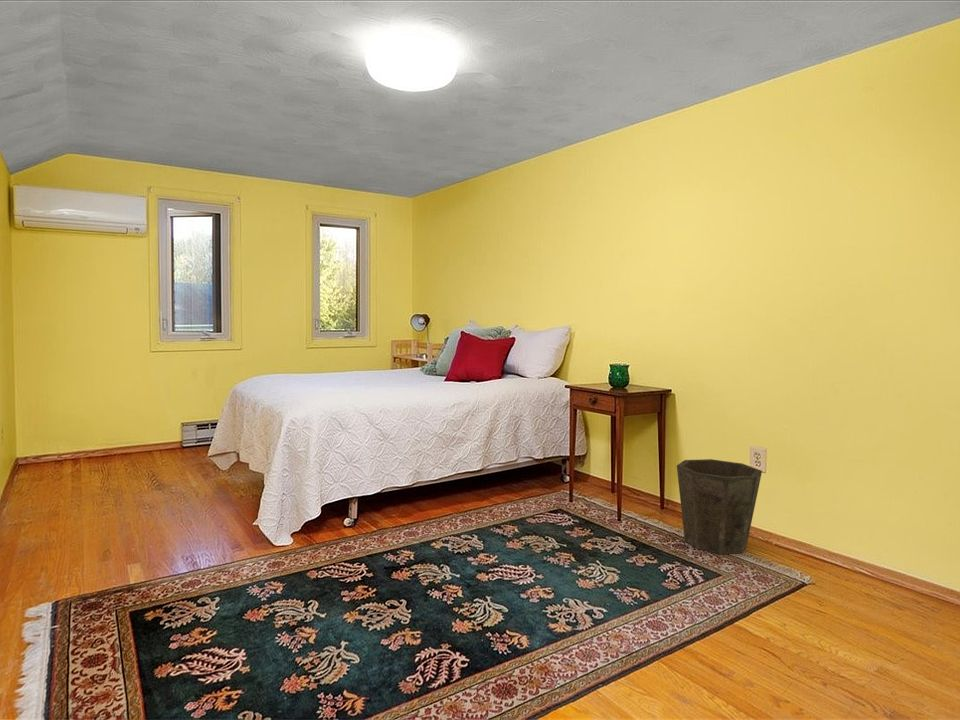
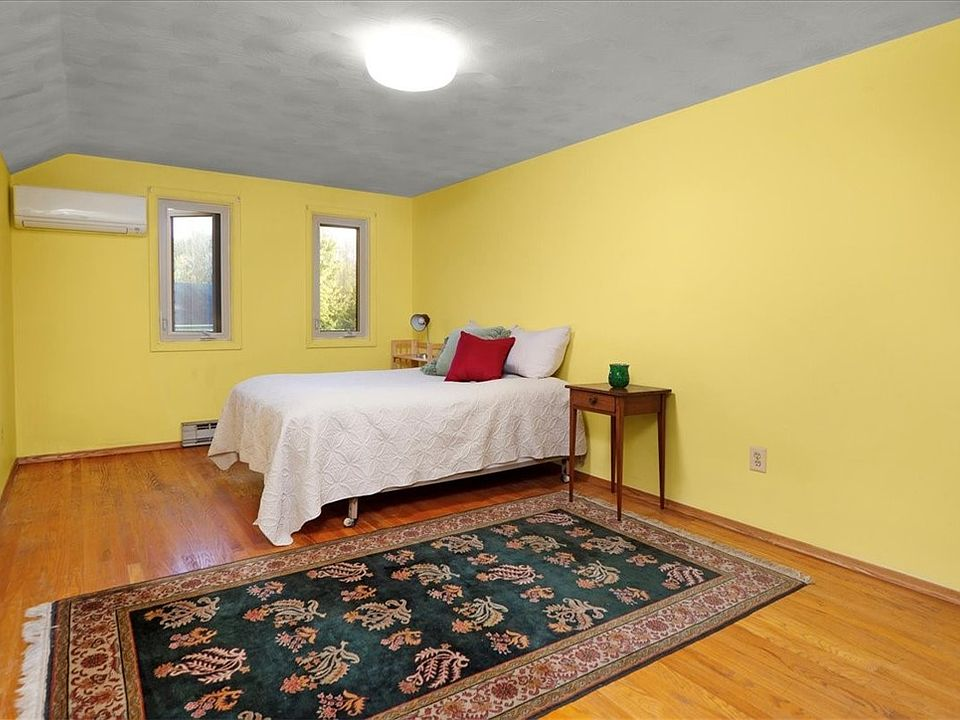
- waste bin (717, 505)
